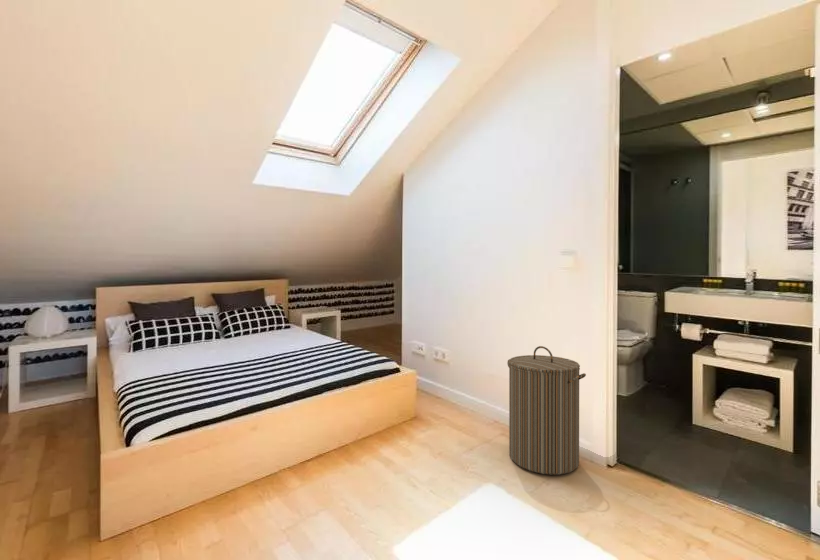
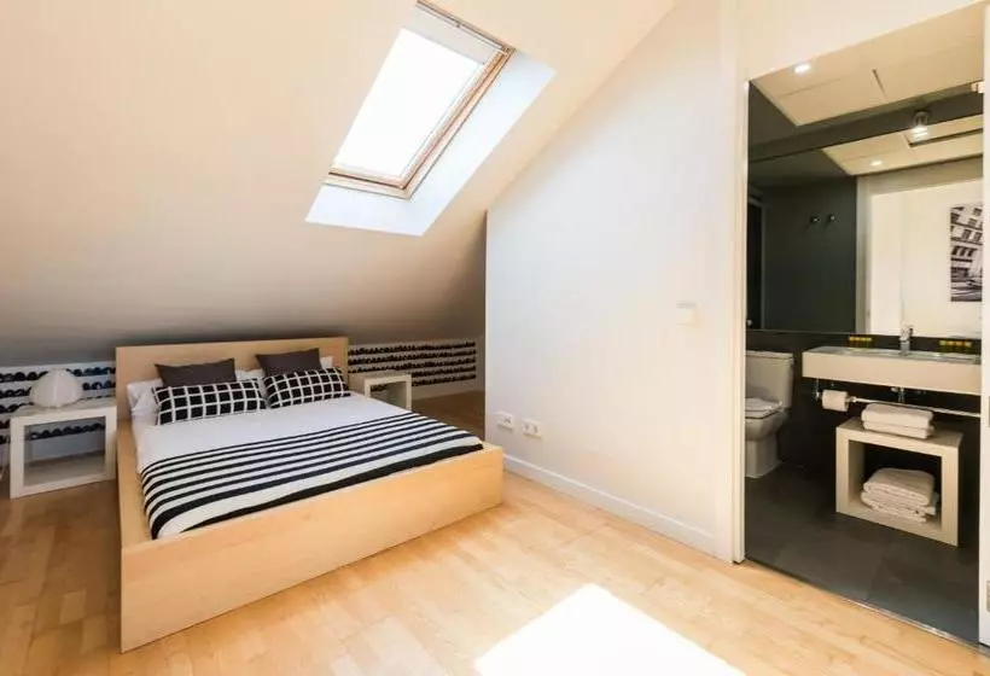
- laundry hamper (543, 402)
